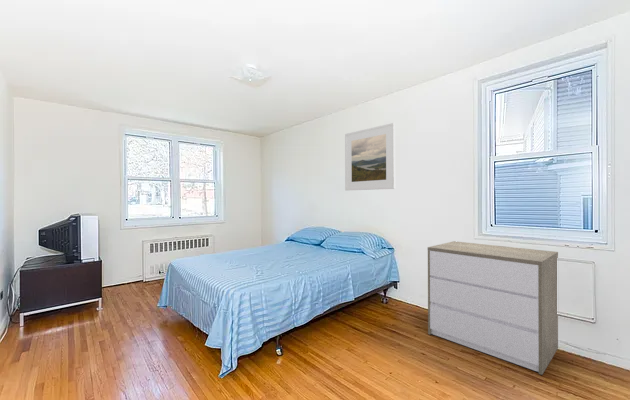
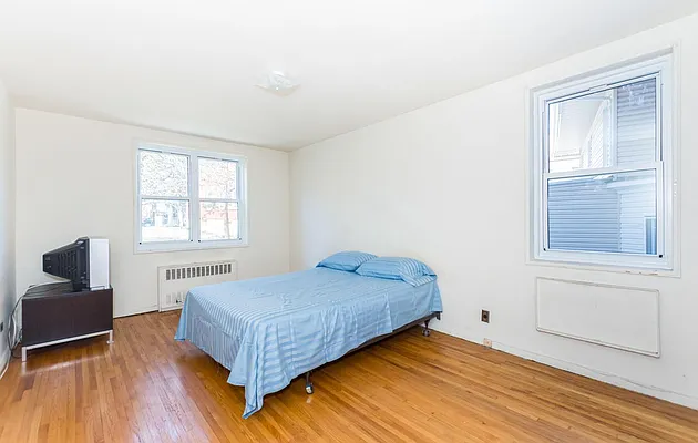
- dresser (489, 295)
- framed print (368, 159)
